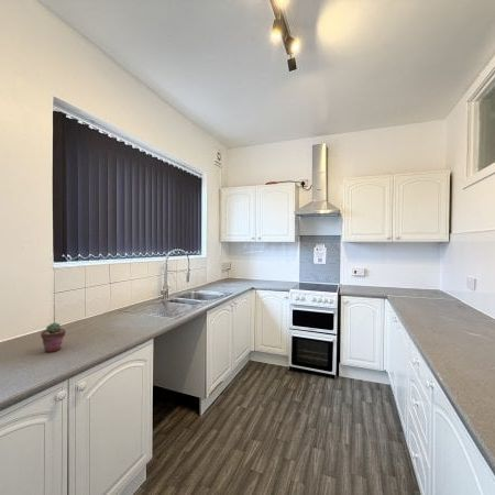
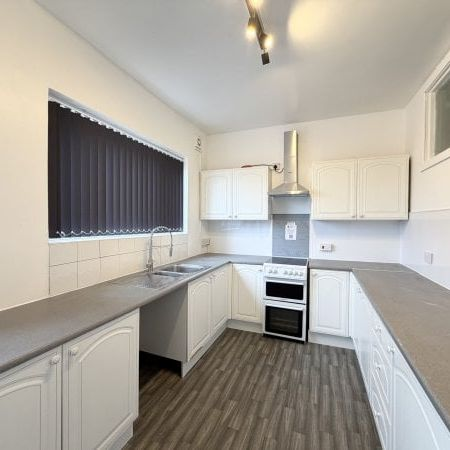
- potted succulent (53, 336)
